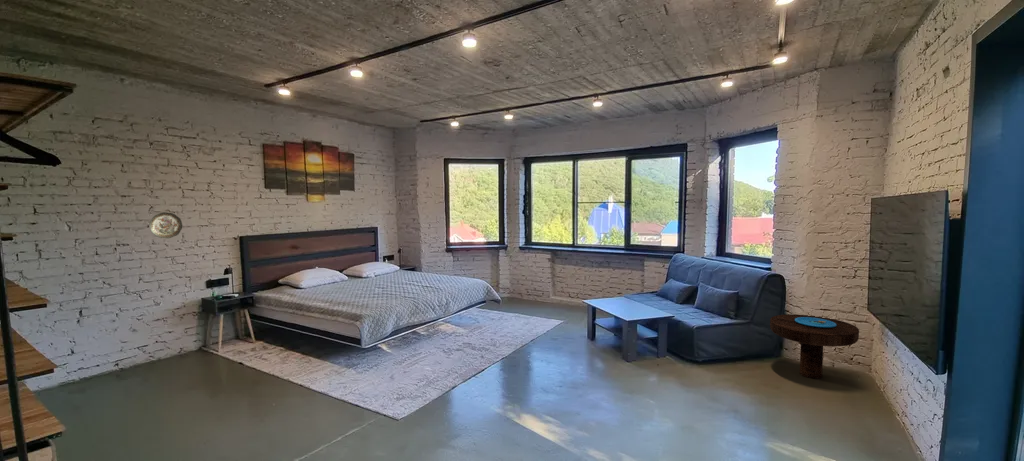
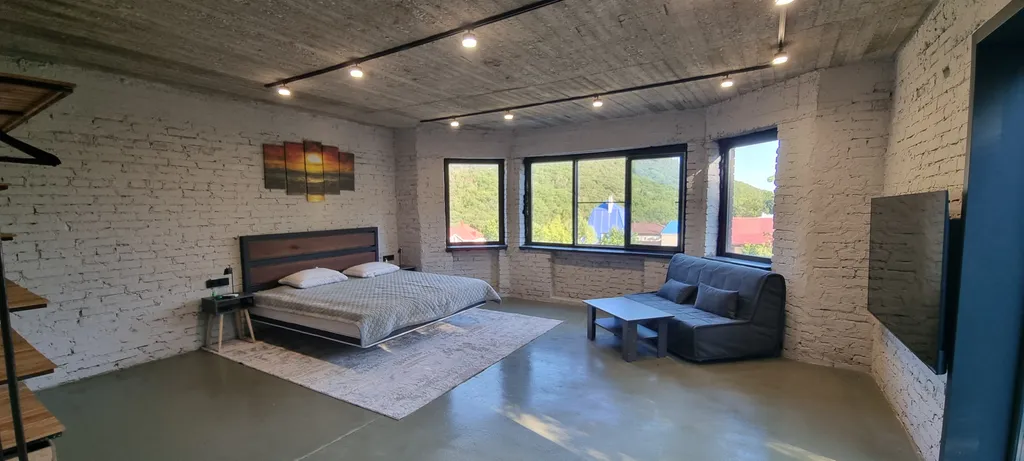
- side table (811, 348)
- decorative plate (166, 225)
